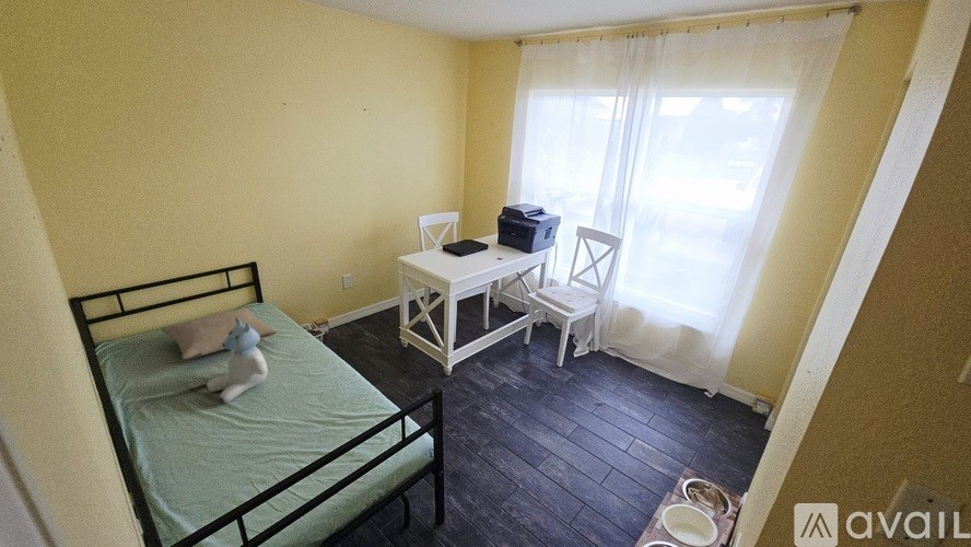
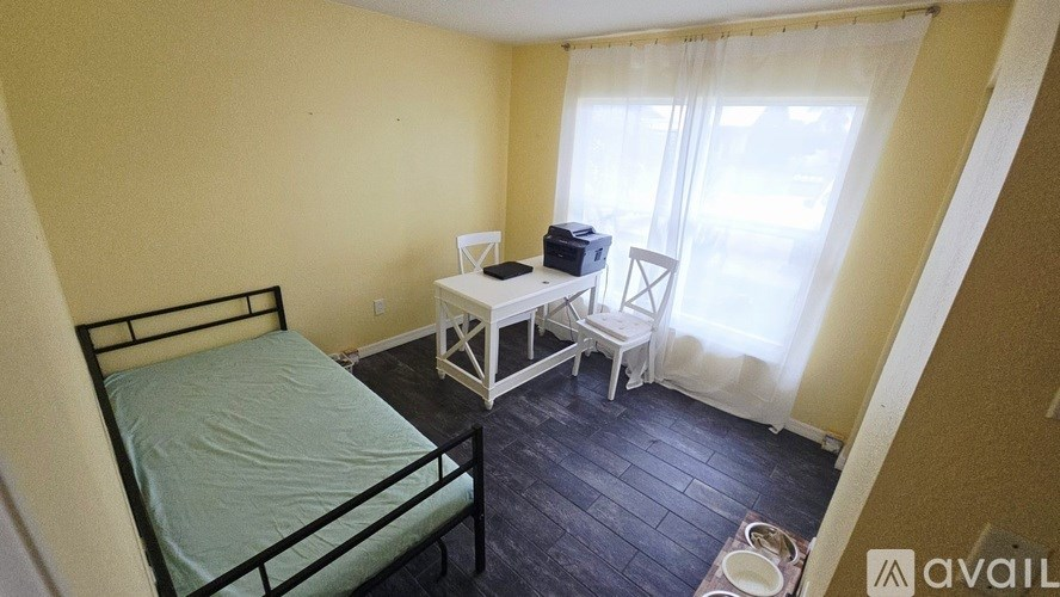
- pillow (219, 331)
- stuffed bear (235, 357)
